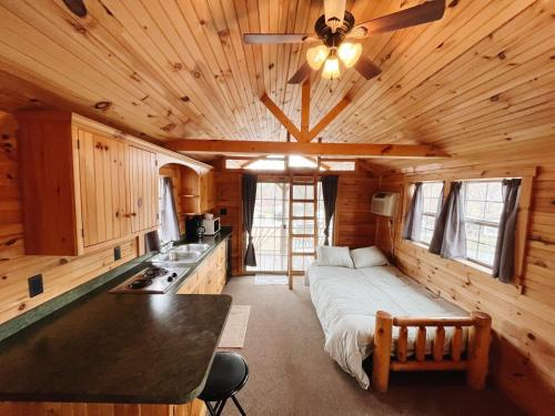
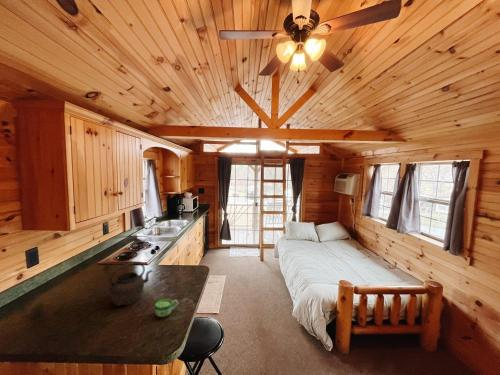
+ cup (166, 307)
+ kettle (132, 279)
